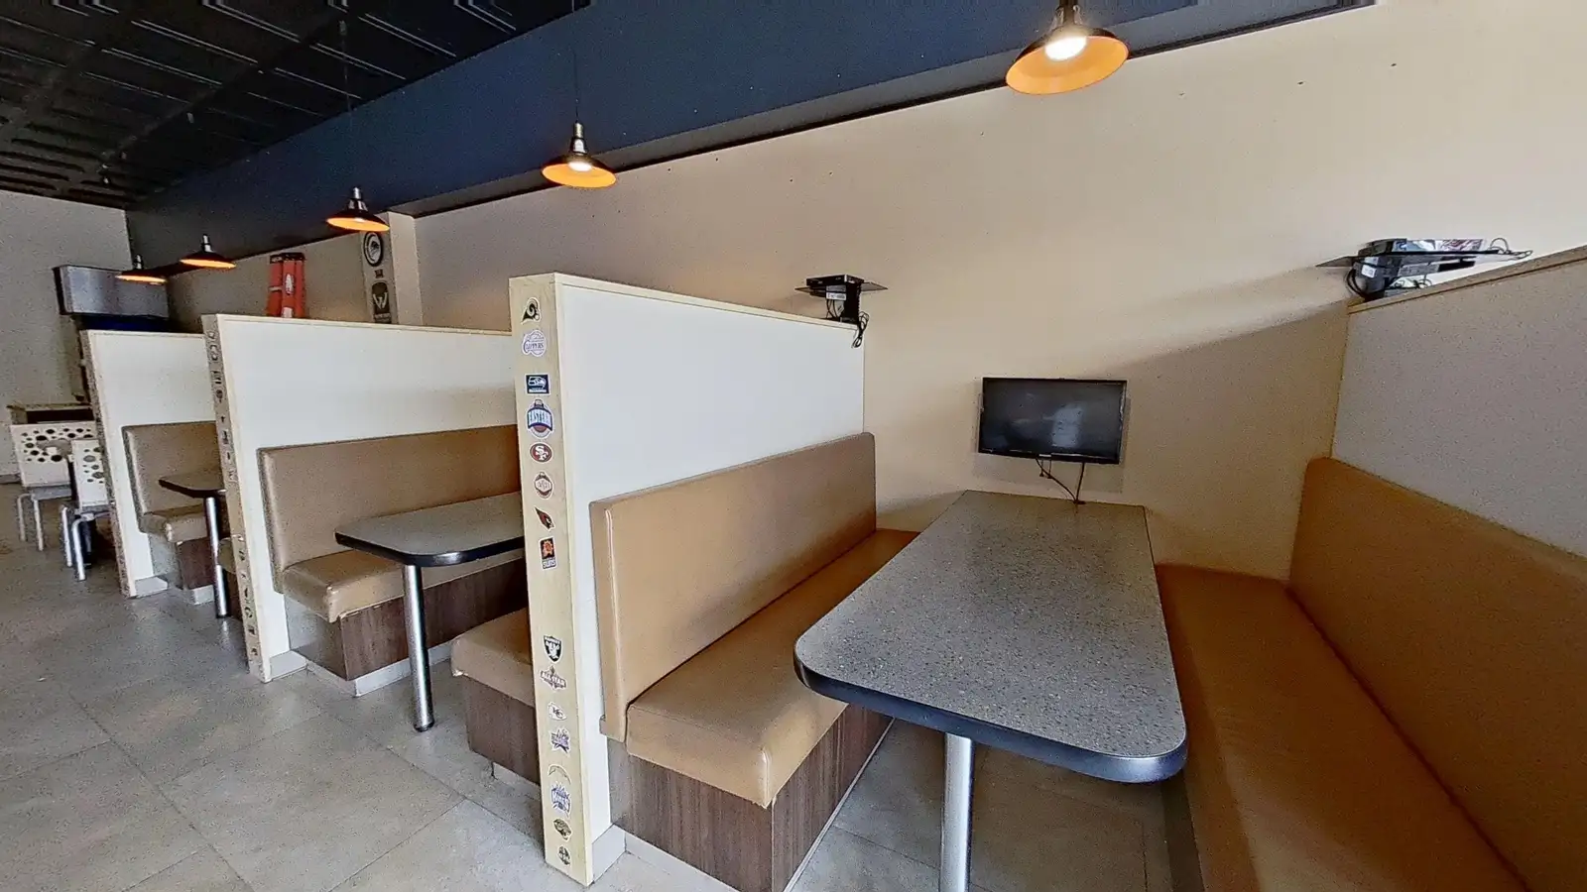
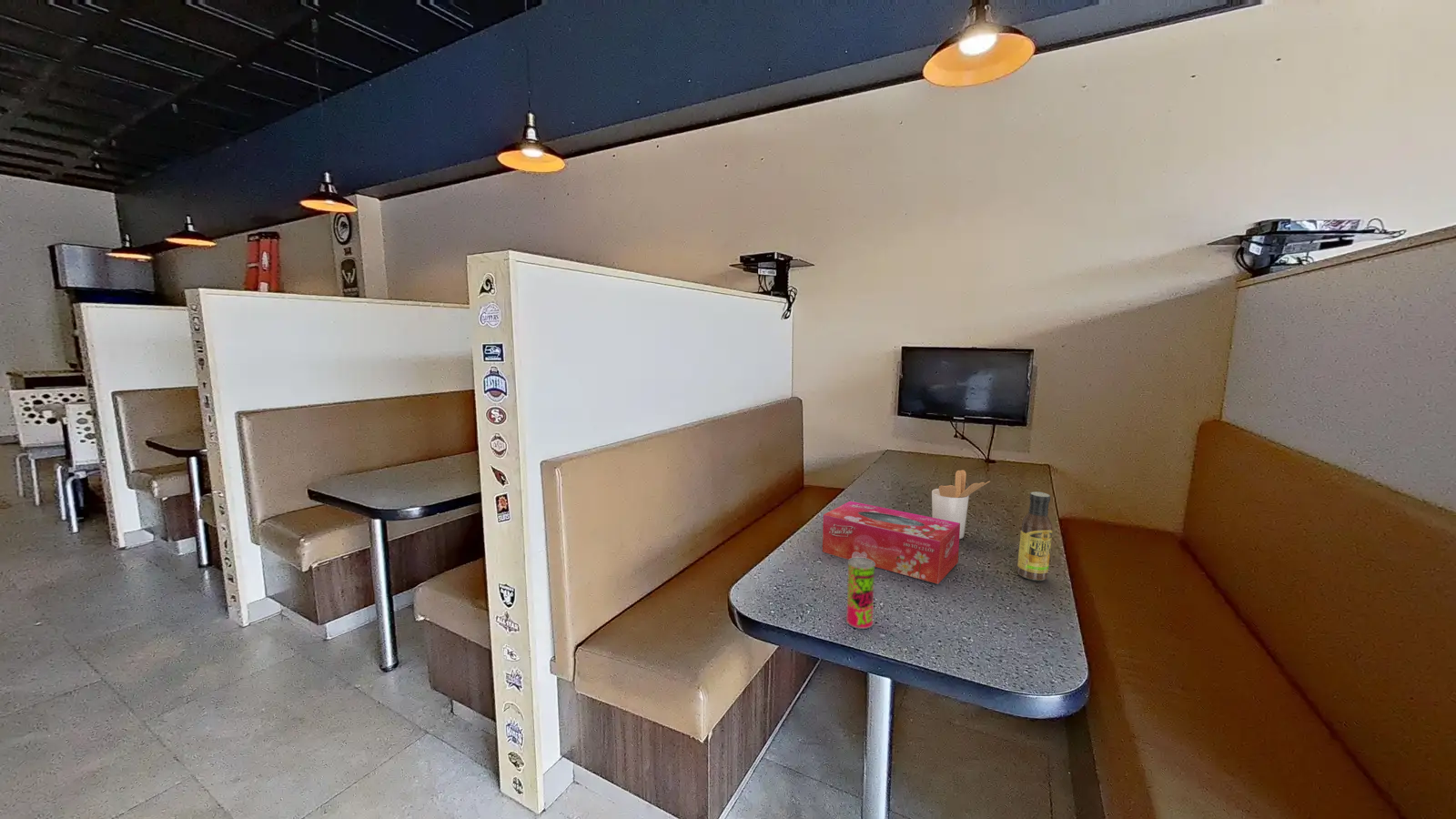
+ tissue box (889, 538)
+ utensil holder (958, 505)
+ sauce bottle (1035, 535)
+ beverage can (860, 592)
